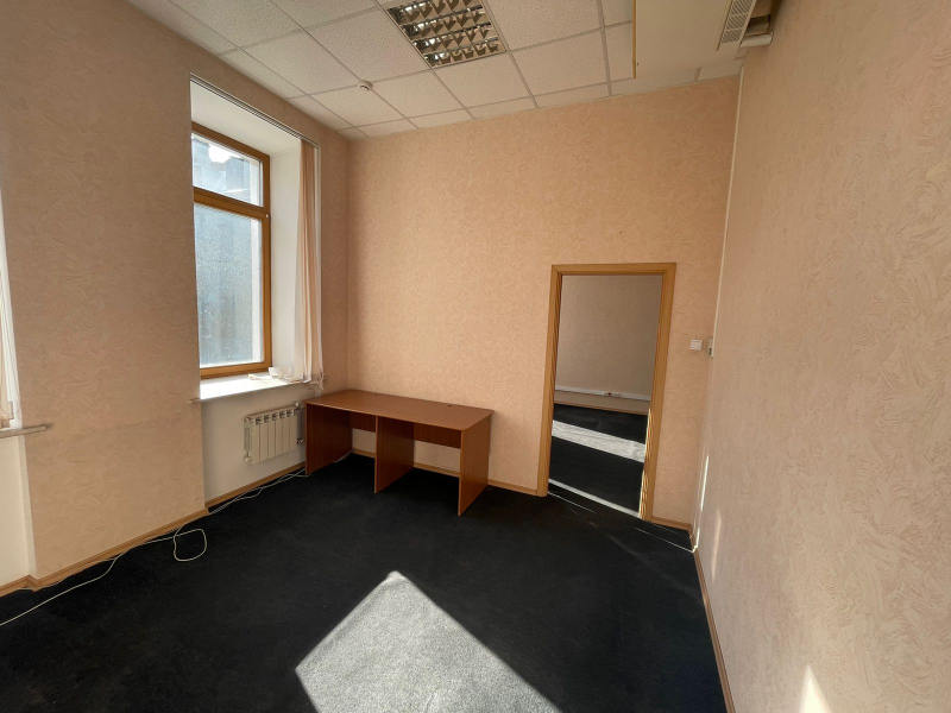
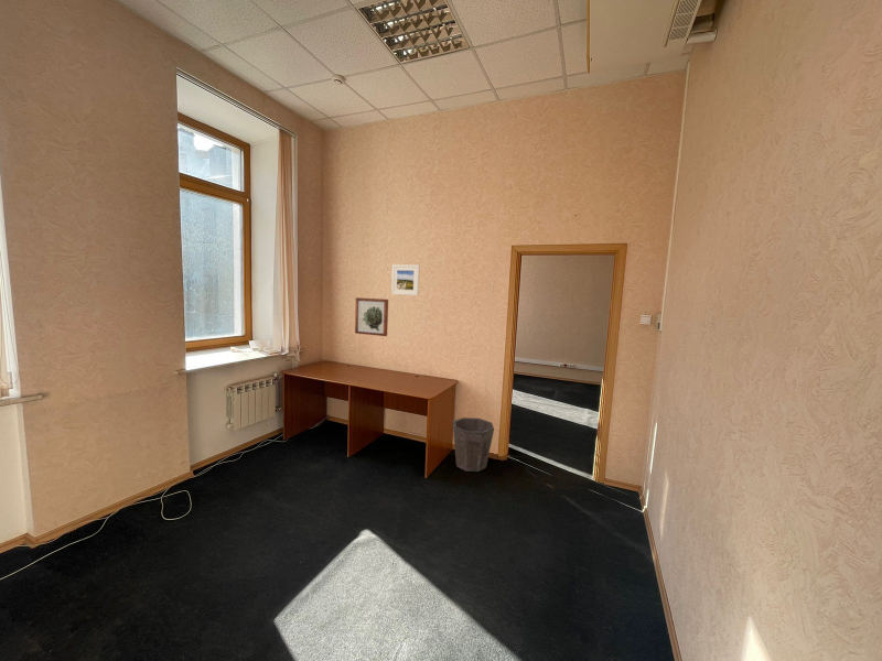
+ wall art (370, 316)
+ waste bin (471, 444)
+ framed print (405, 280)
